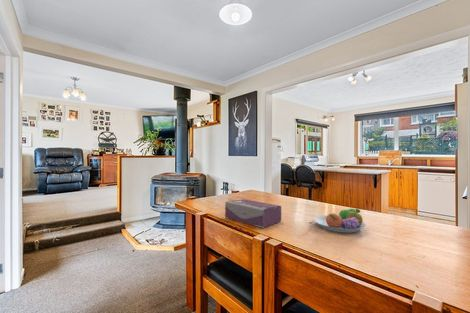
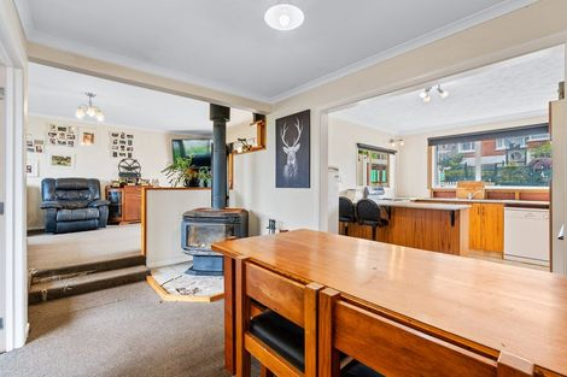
- fruit bowl (340, 216)
- tissue box (252, 211)
